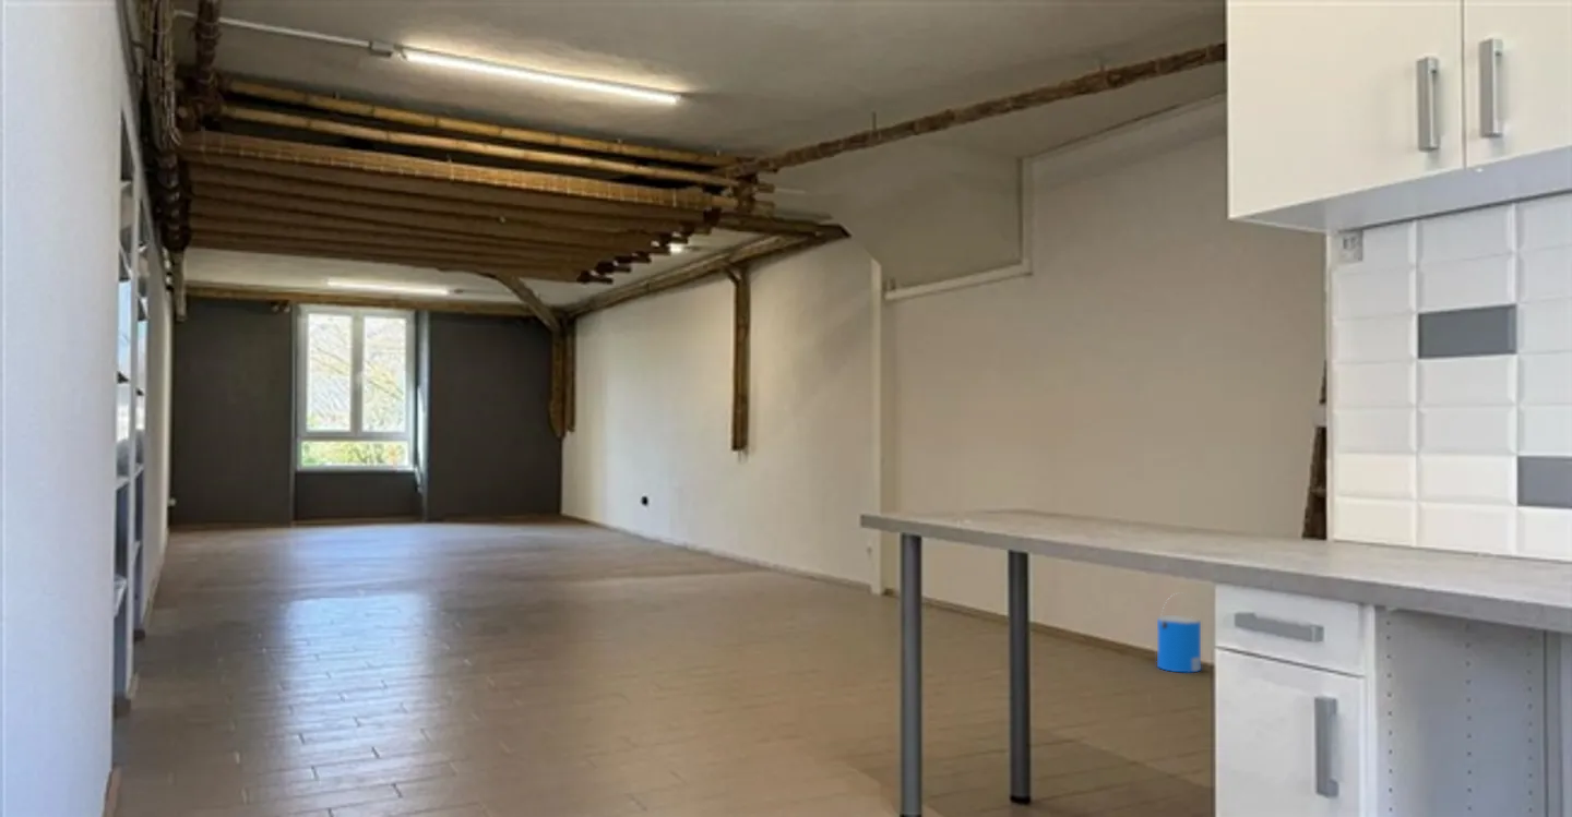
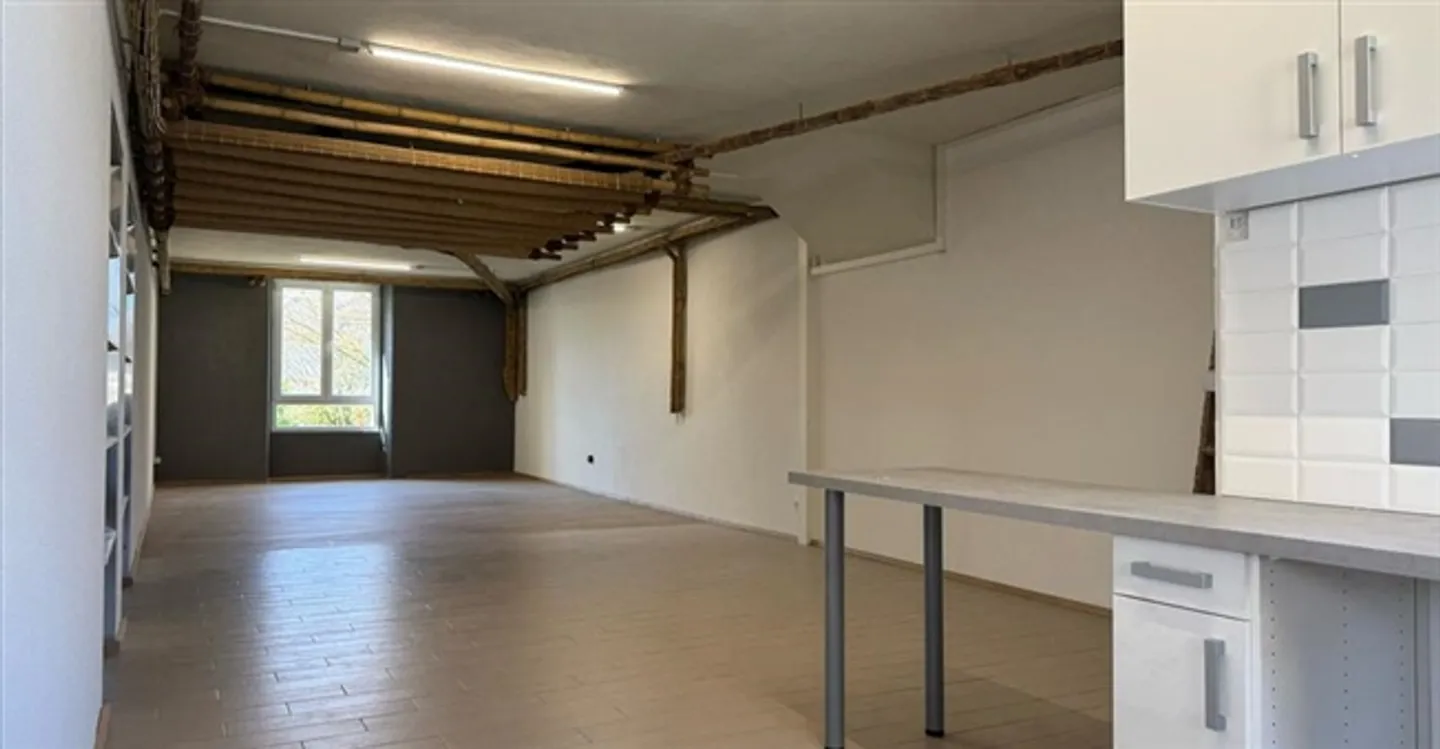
- bucket (1178, 629)
